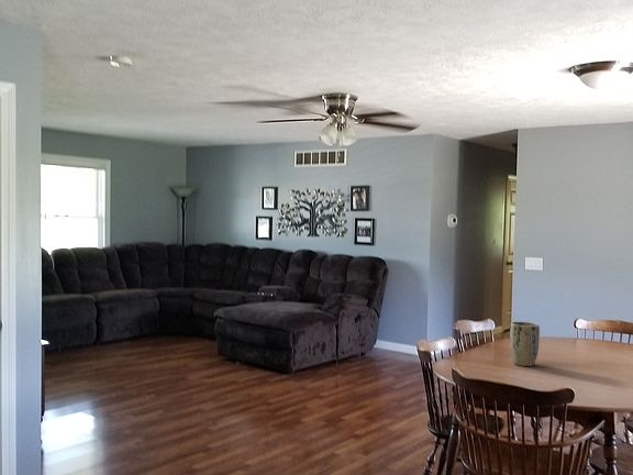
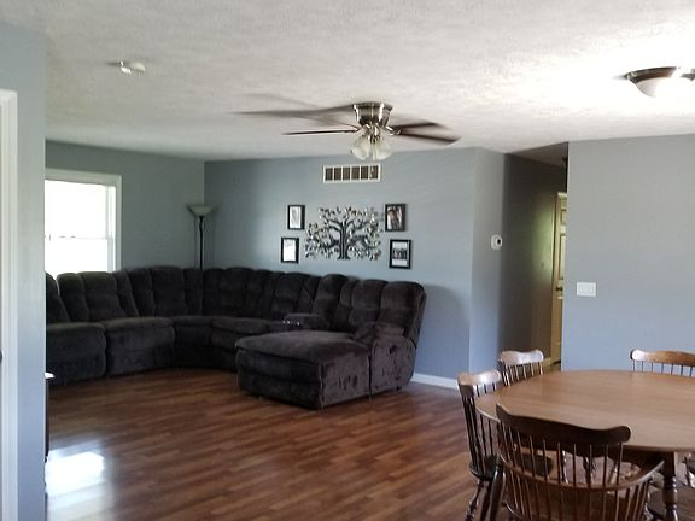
- plant pot (524, 343)
